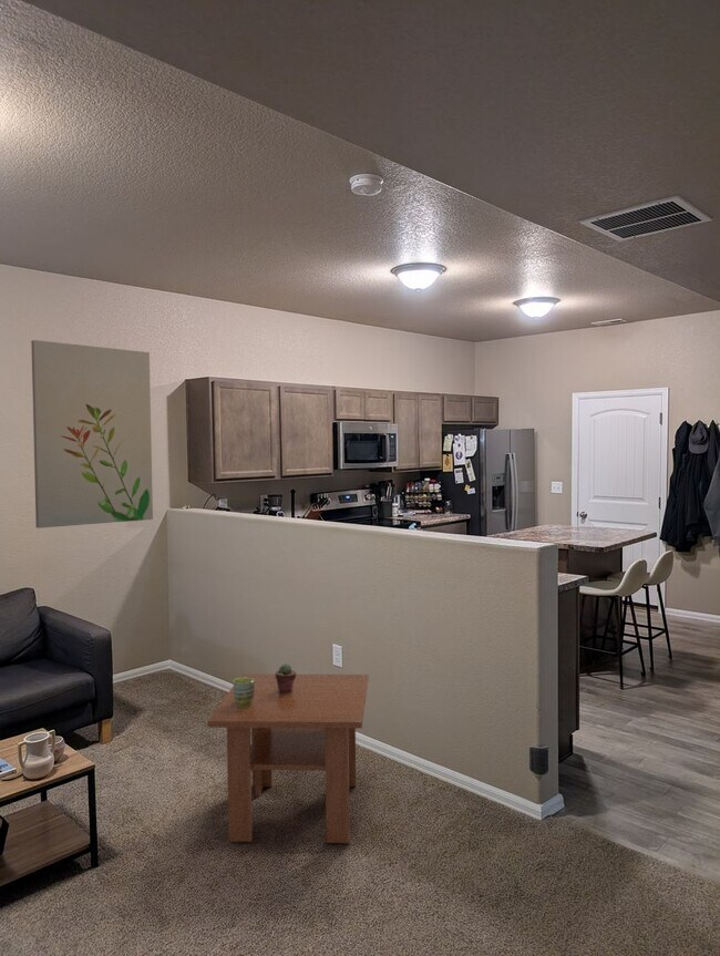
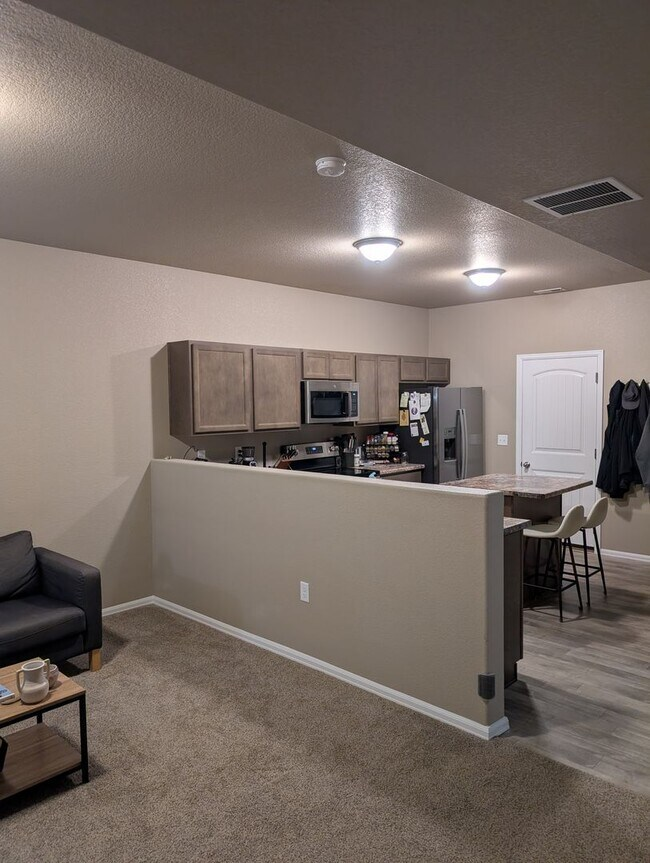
- coffee table (296, 753)
- potted succulent (285, 677)
- wall art (95, 435)
- mug (244, 690)
